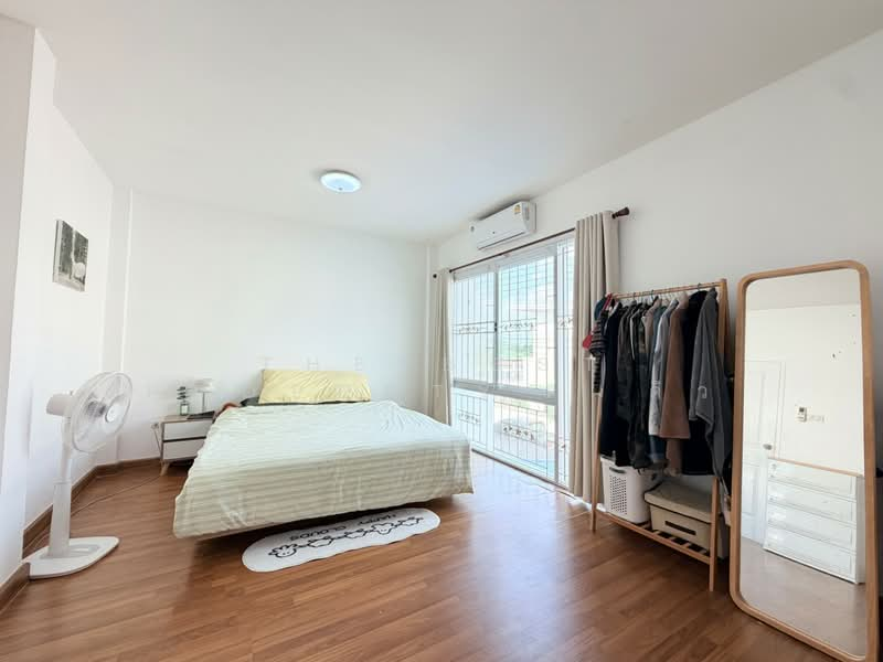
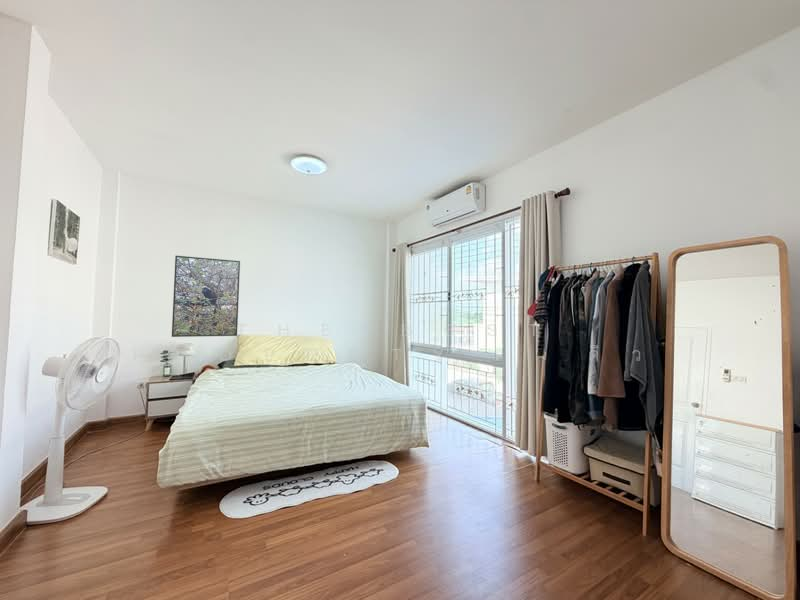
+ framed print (207, 297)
